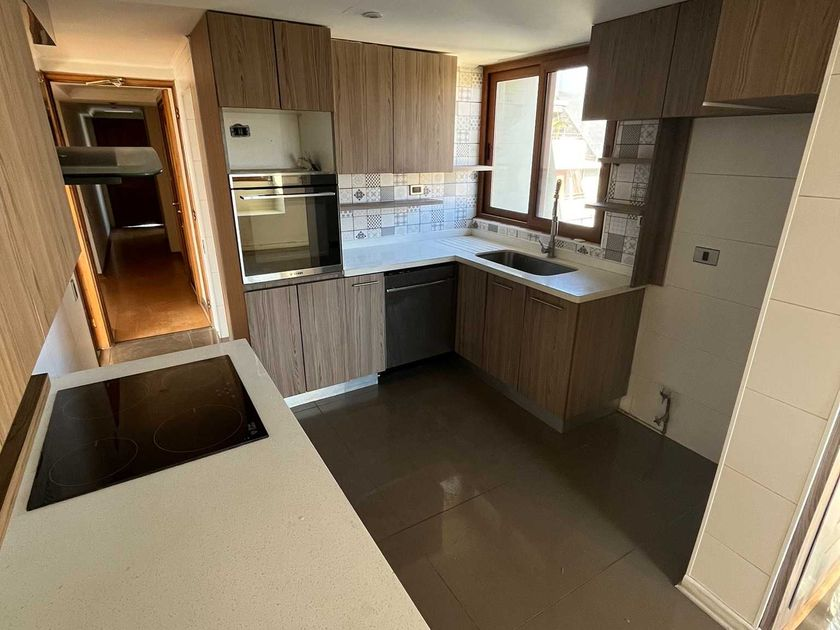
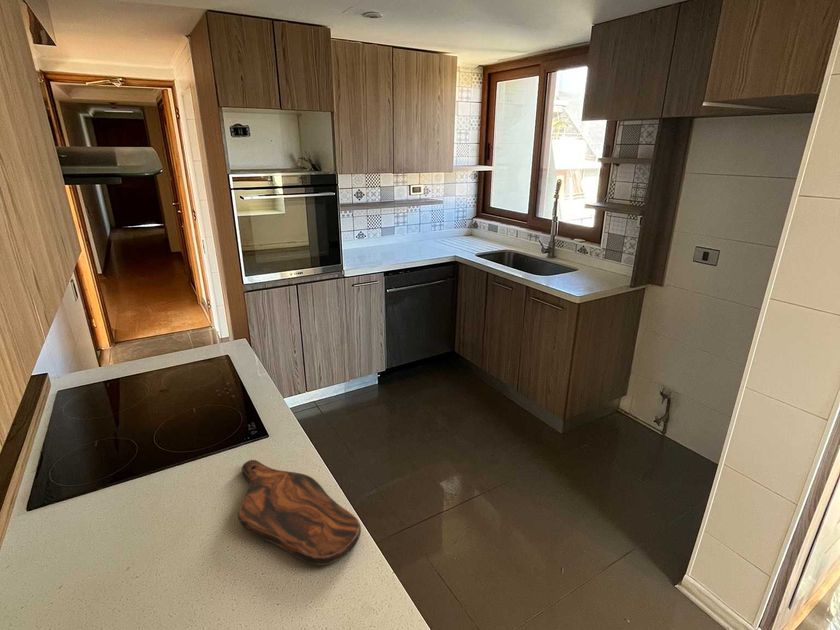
+ cutting board (284, 505)
